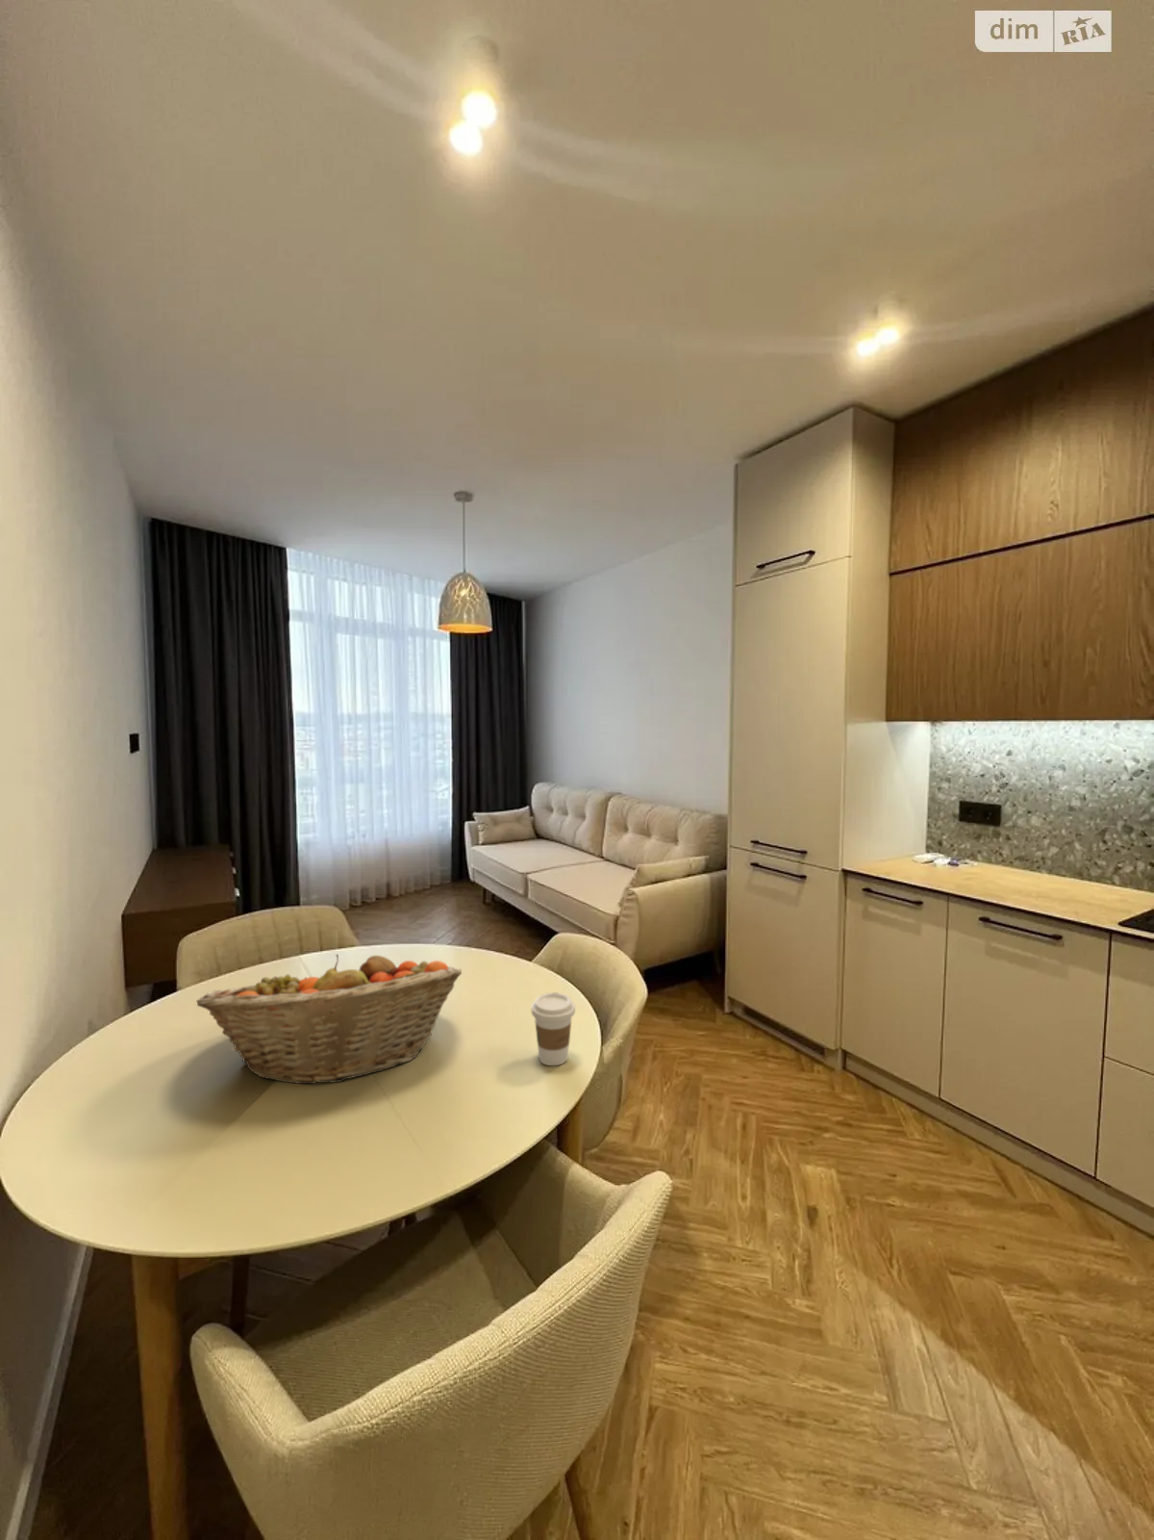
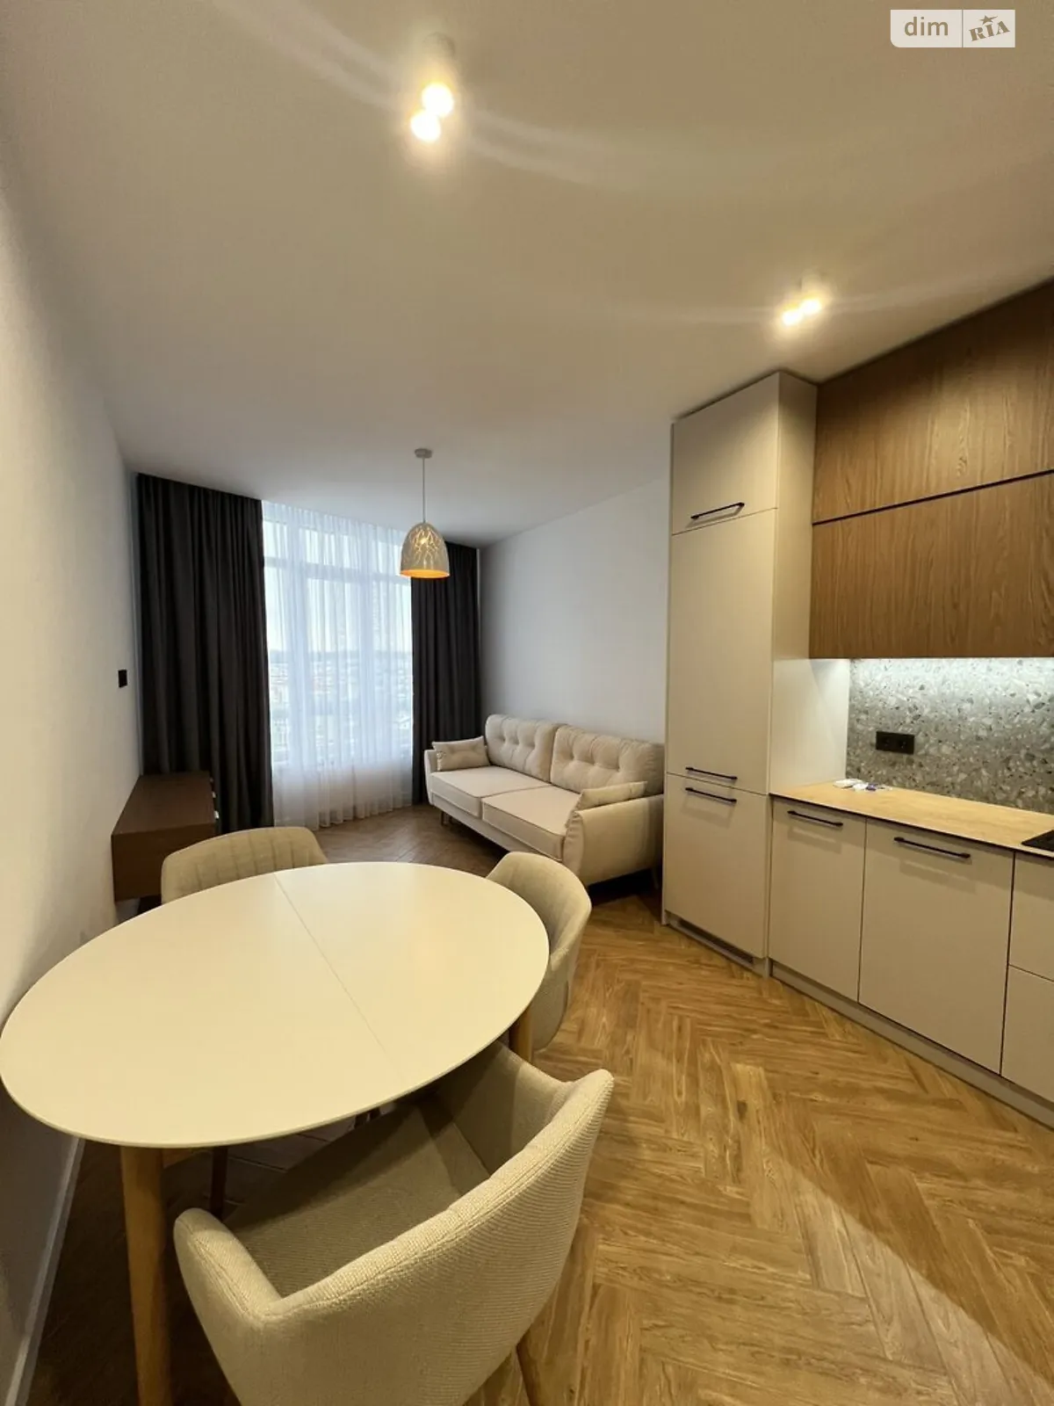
- fruit basket (337, 1002)
- coffee cup (553, 1029)
